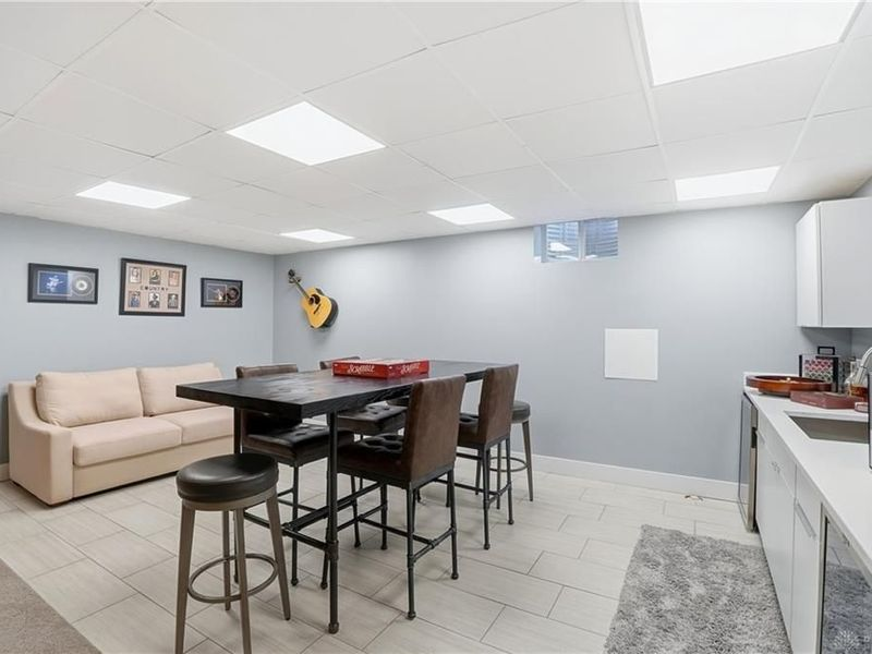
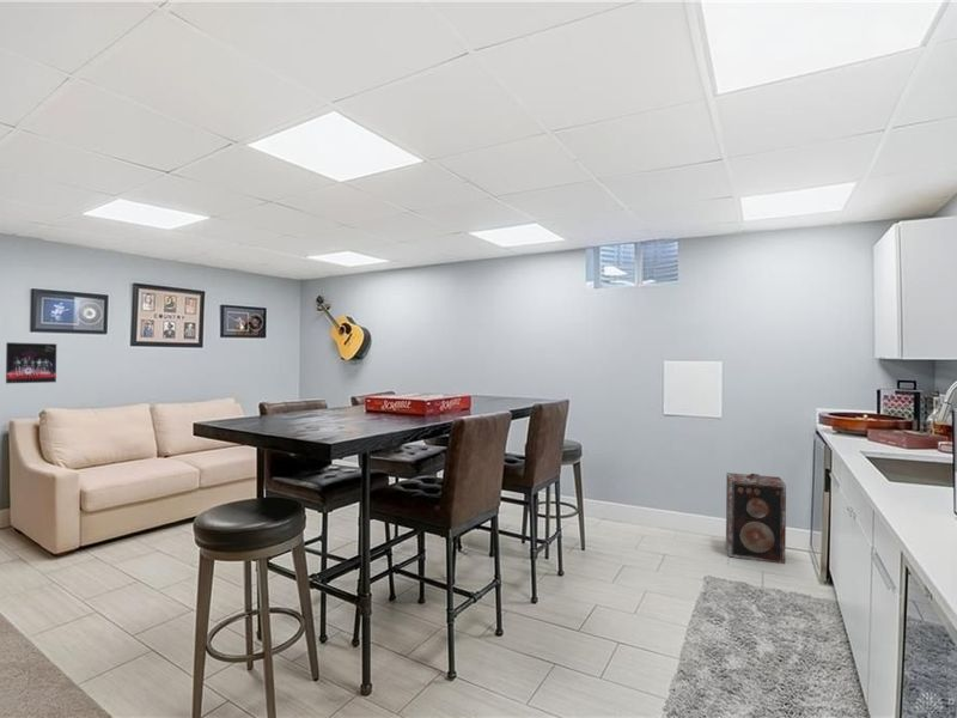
+ album cover (31, 363)
+ speaker (754, 513)
